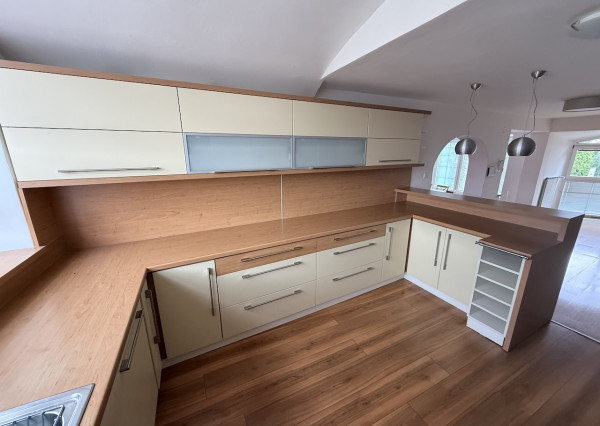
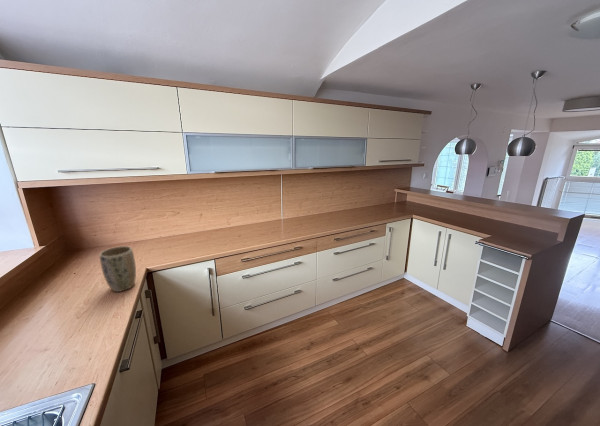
+ plant pot (119, 269)
